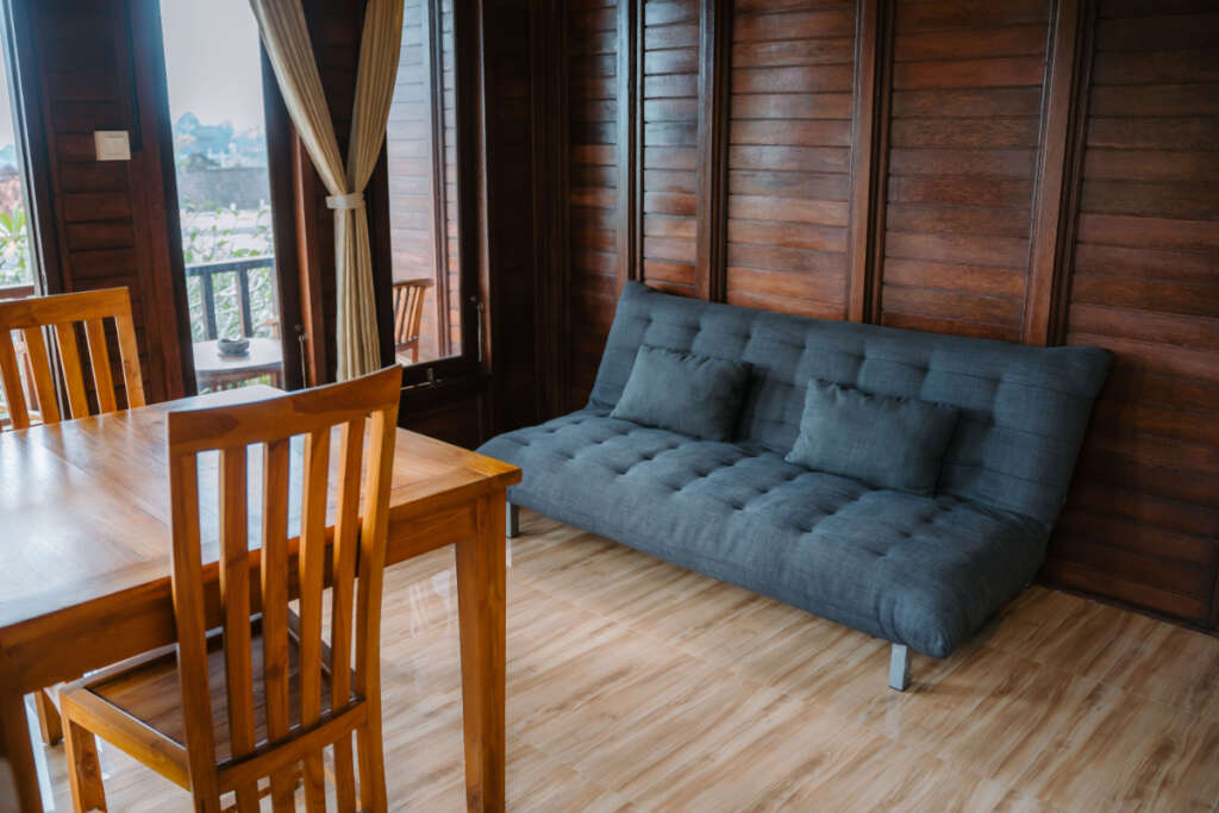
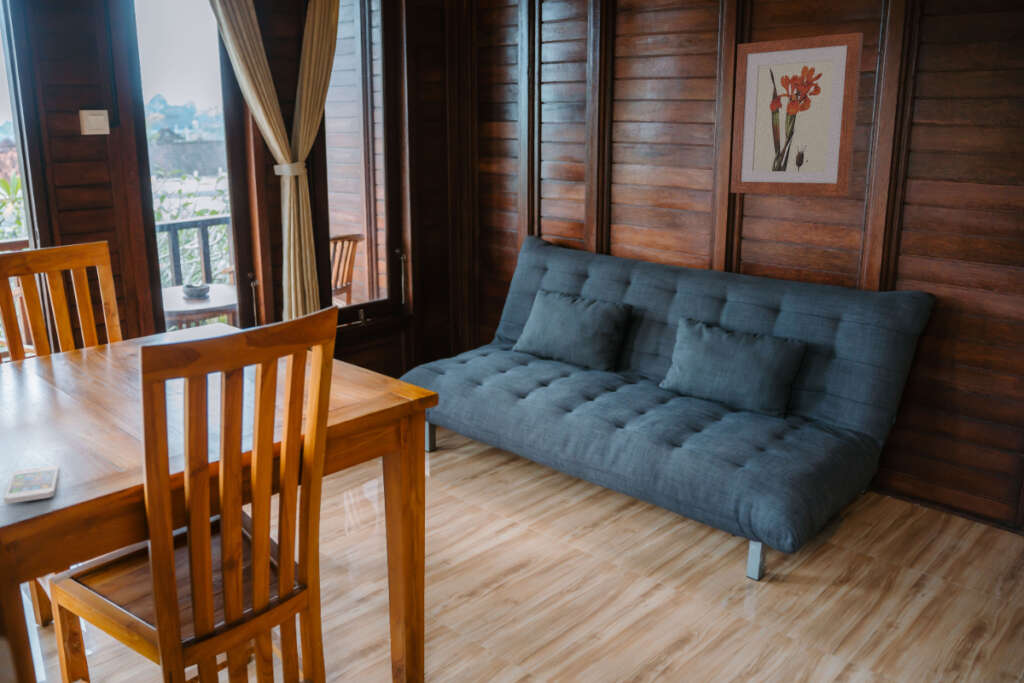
+ wall art (792, 118)
+ smartphone (32, 483)
